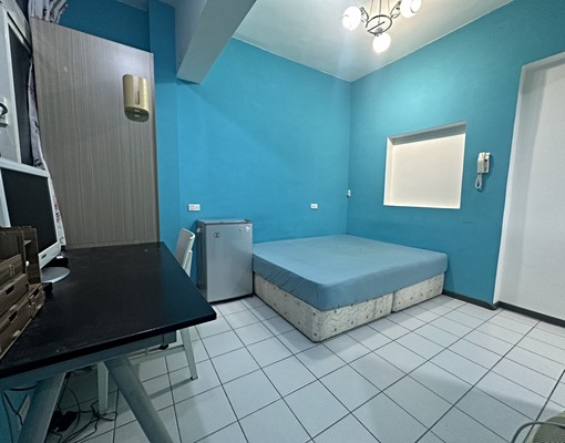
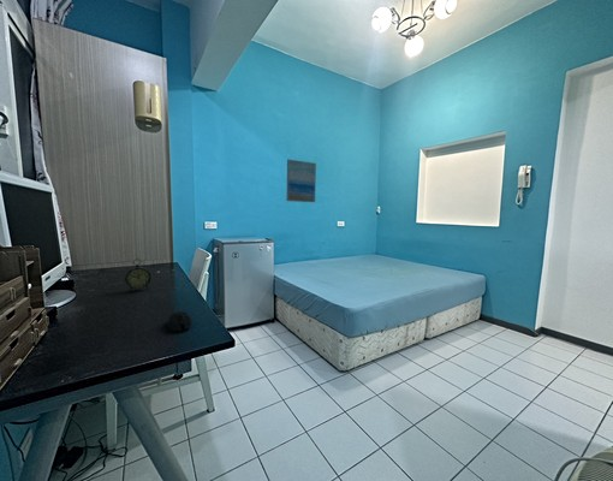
+ computer mouse (179, 319)
+ wall art (302, 182)
+ alarm clock (137, 274)
